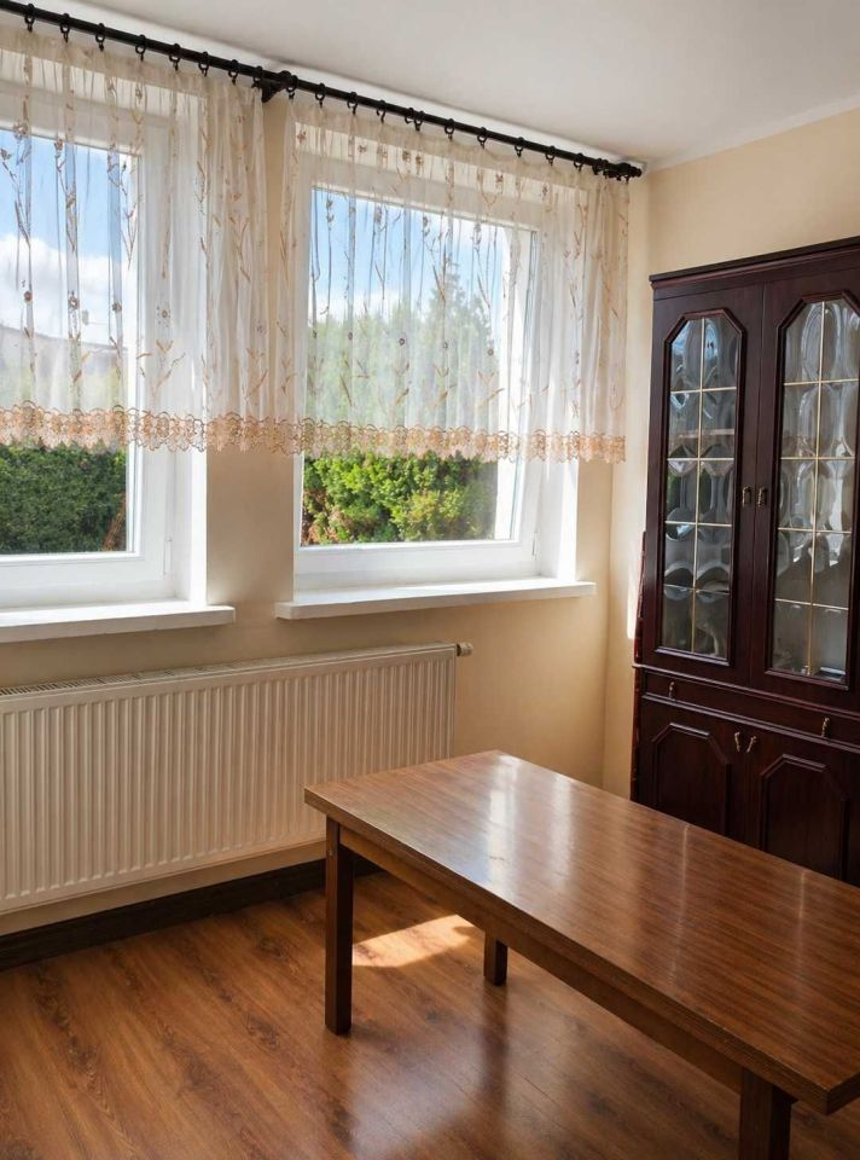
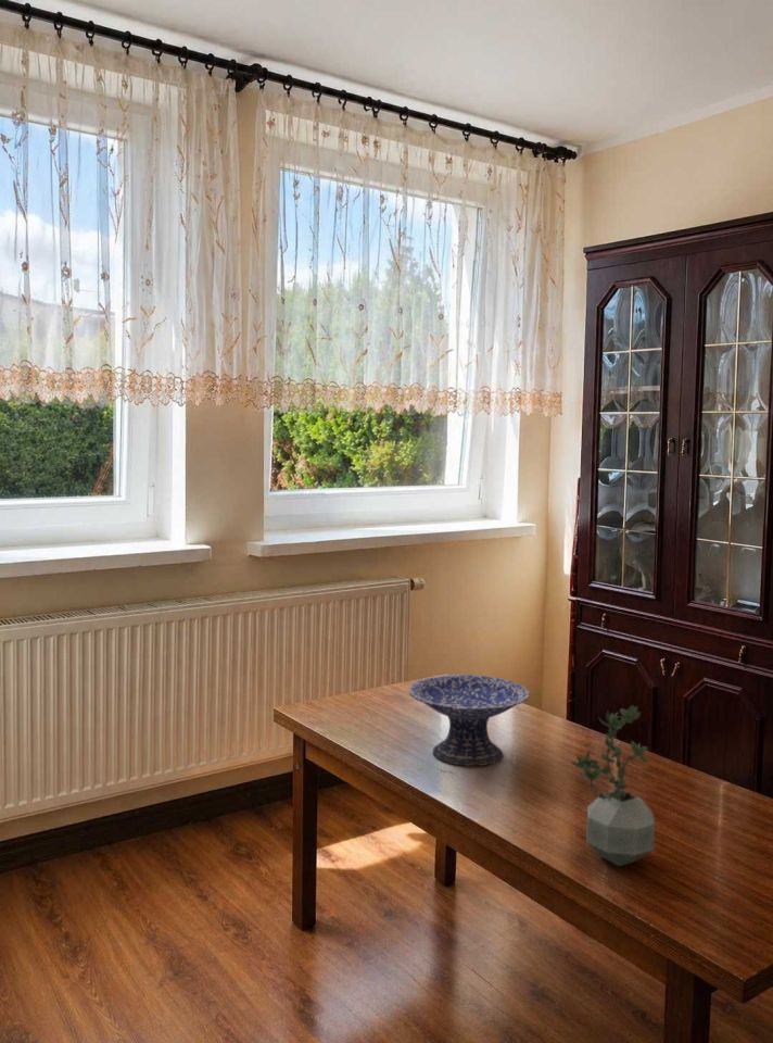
+ decorative bowl (468, 721)
+ potted plant (613, 783)
